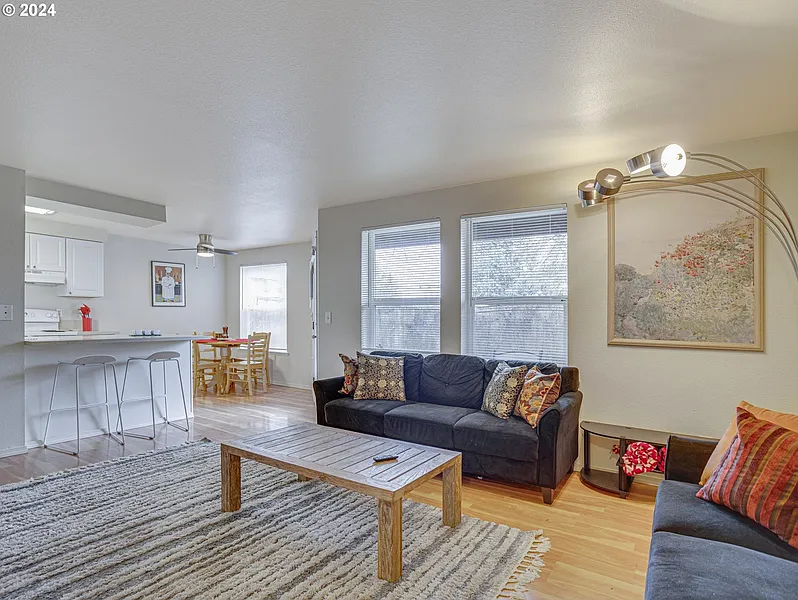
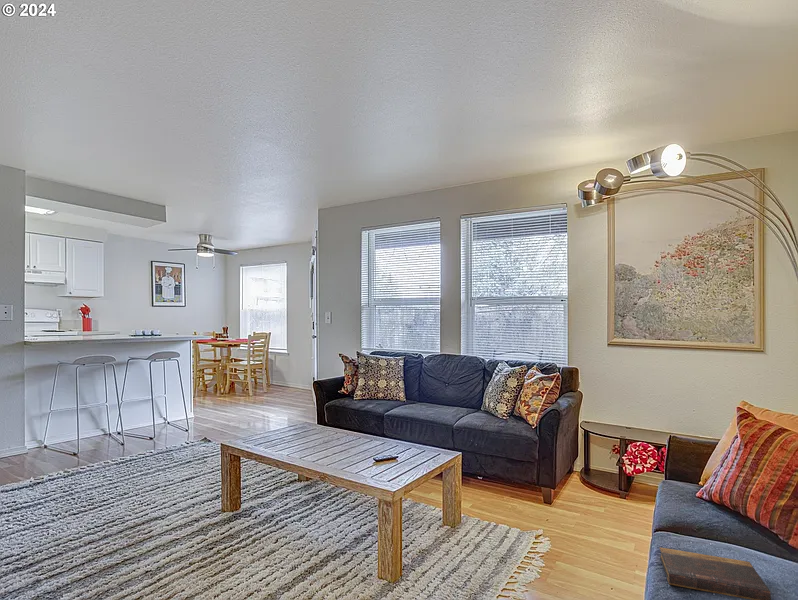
+ book (710, 573)
